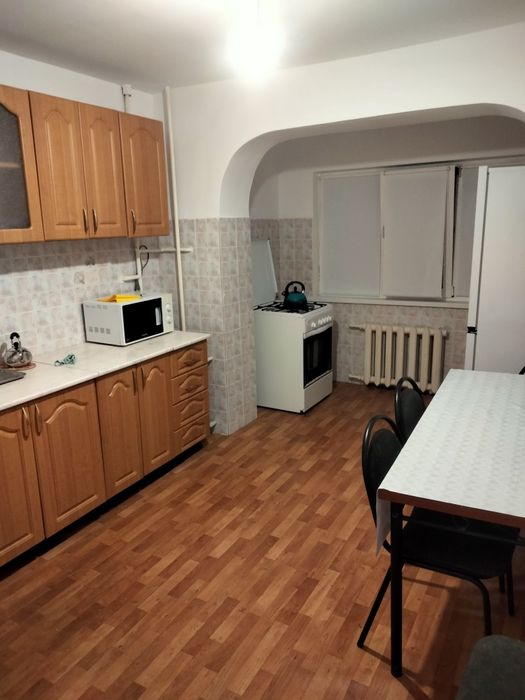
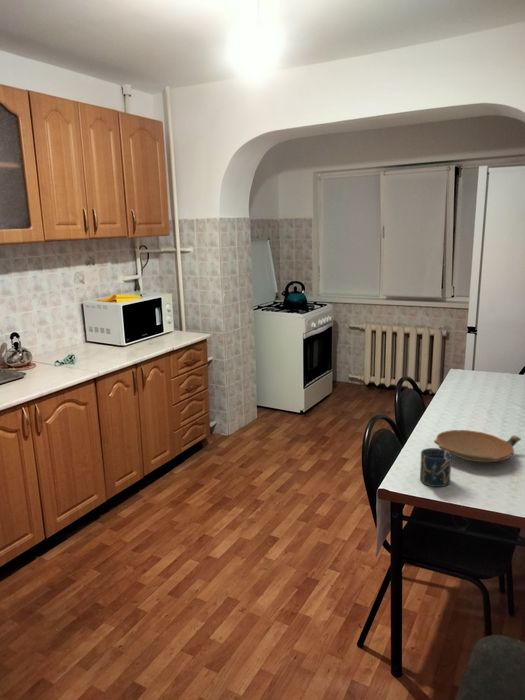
+ bowl (474, 446)
+ cup (435, 469)
